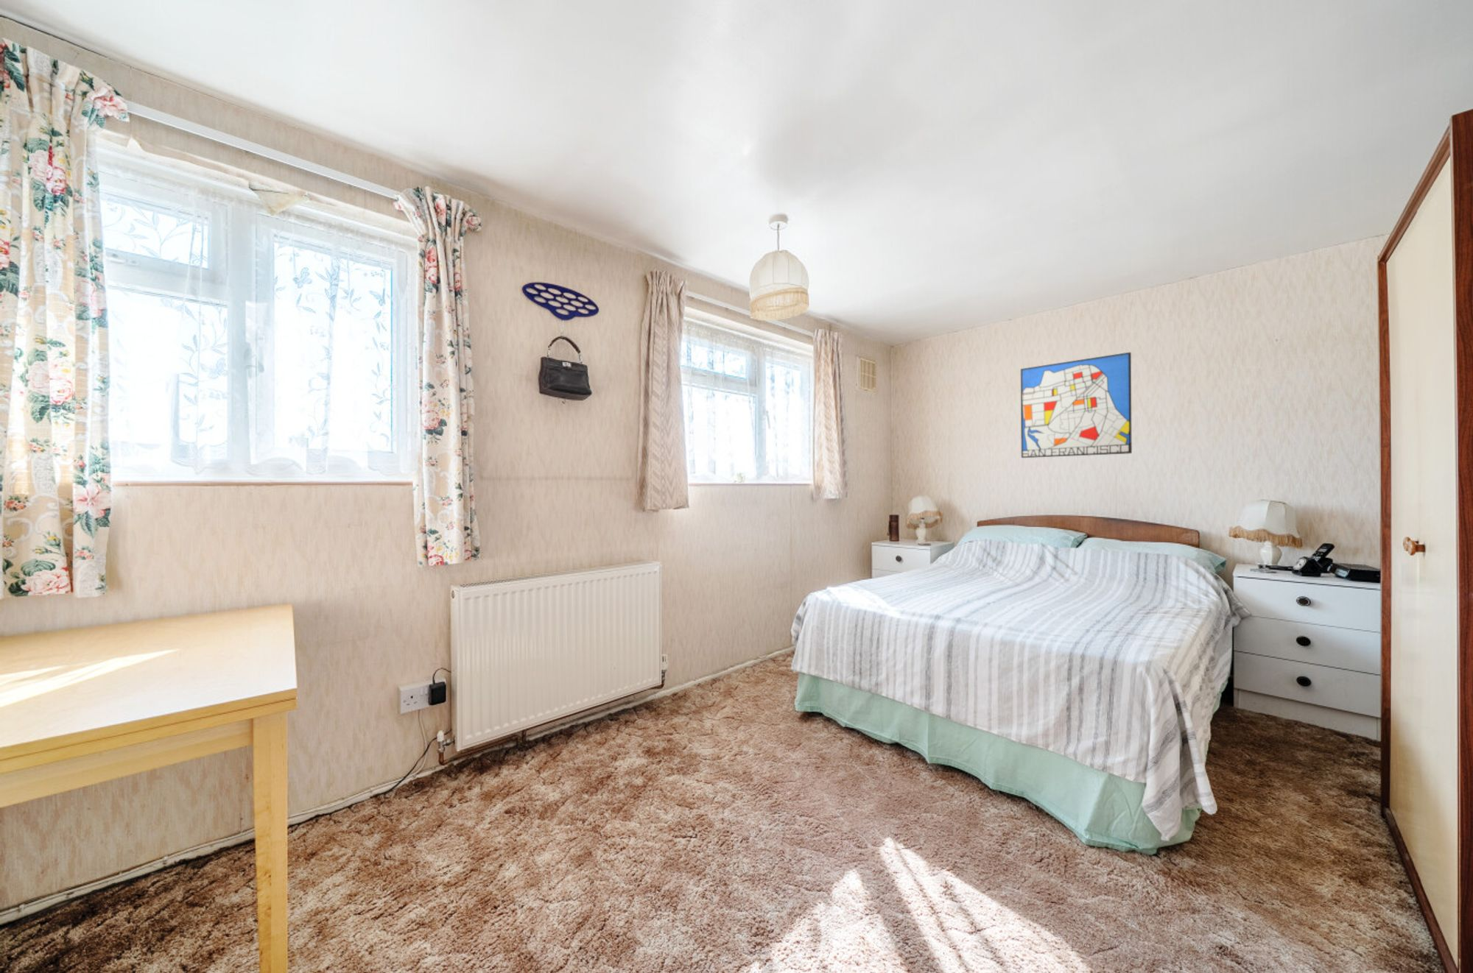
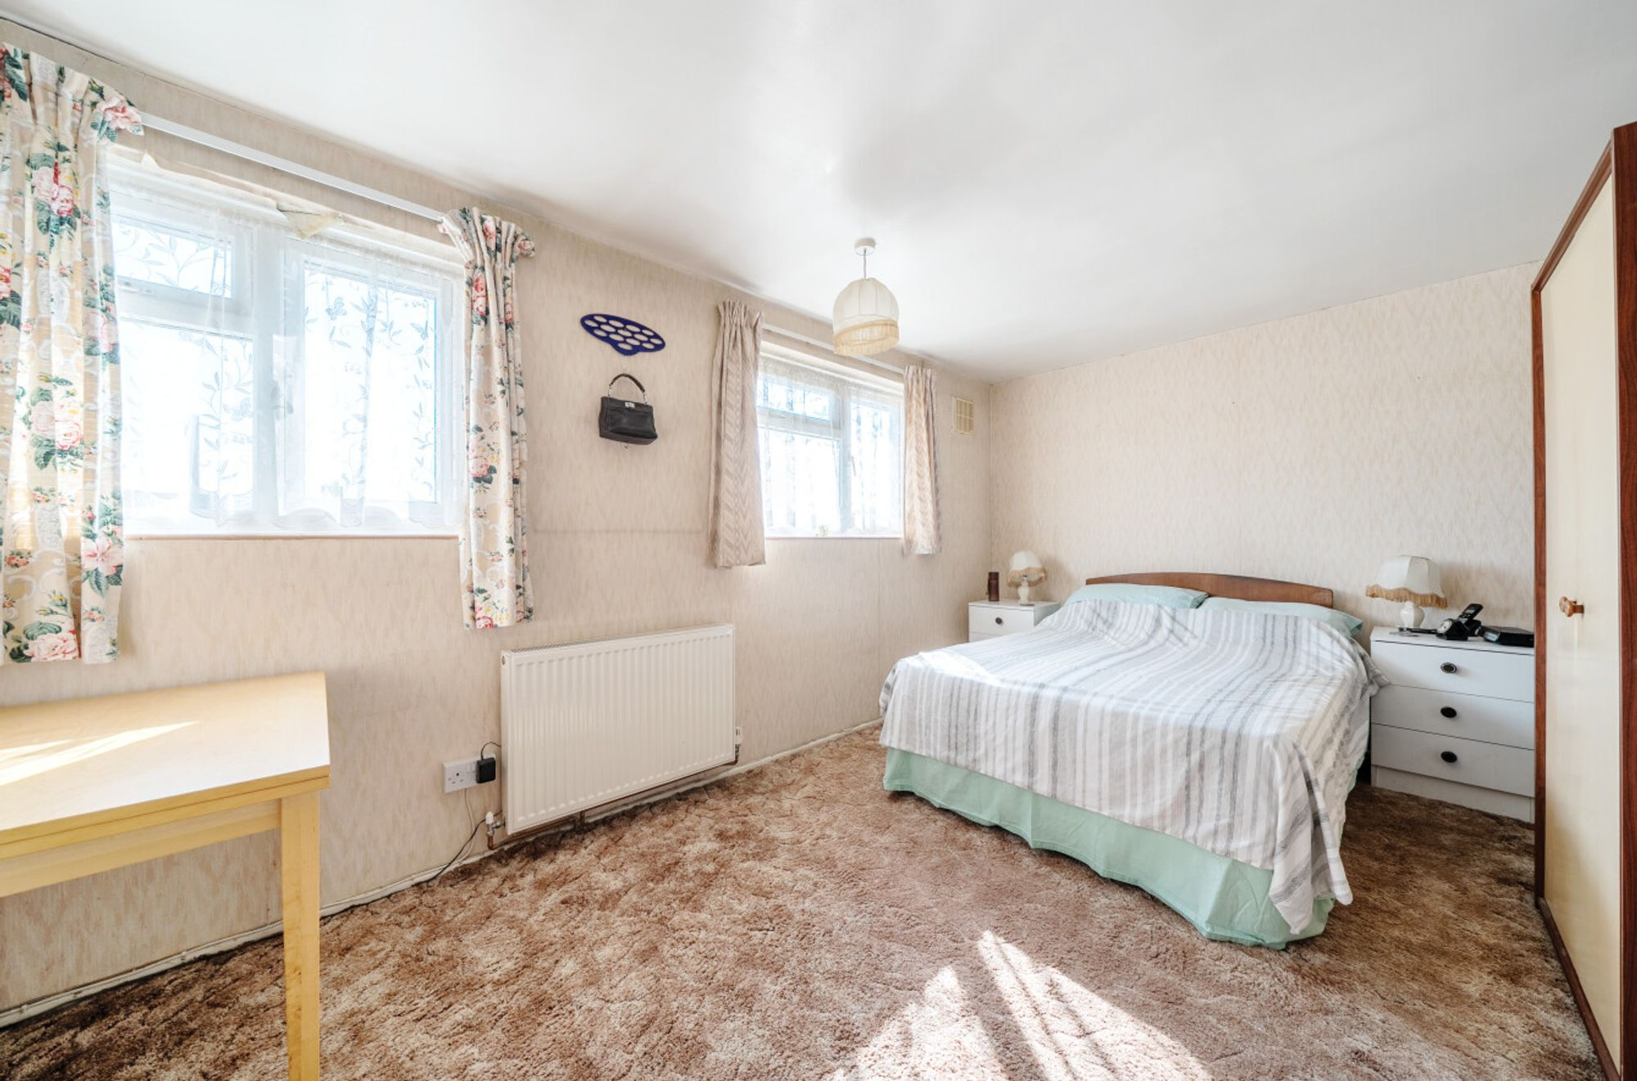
- wall art (1072, 408)
